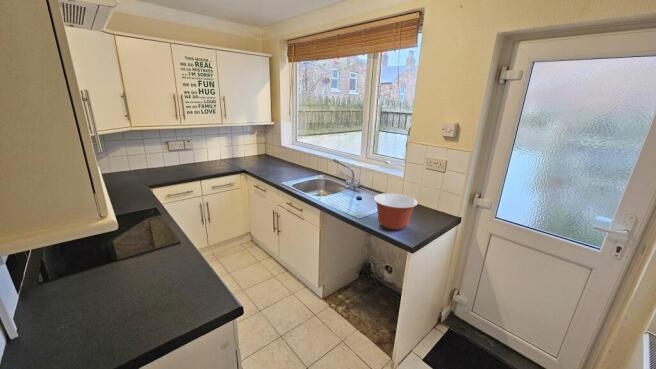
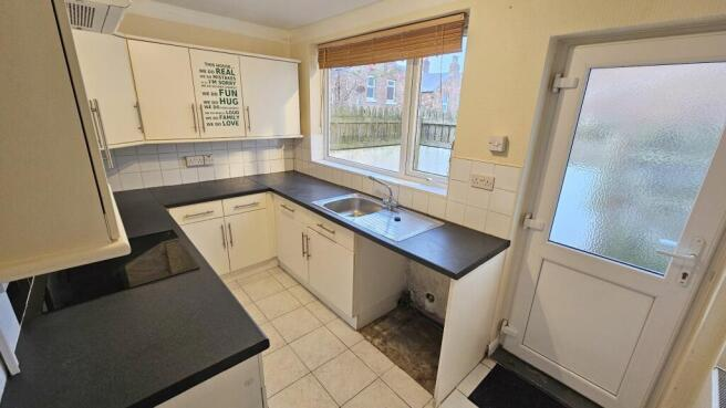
- mixing bowl (393, 212)
